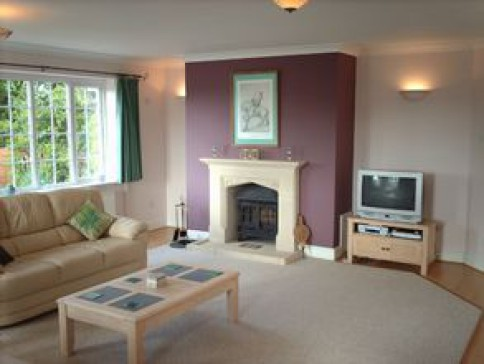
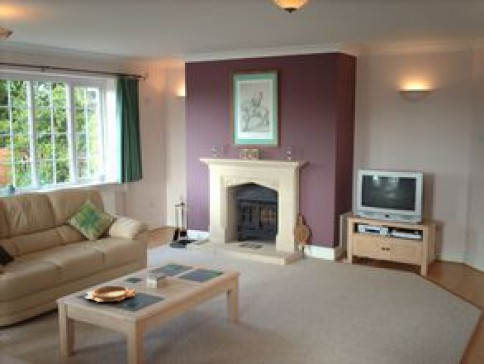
+ decorative bowl (110, 293)
